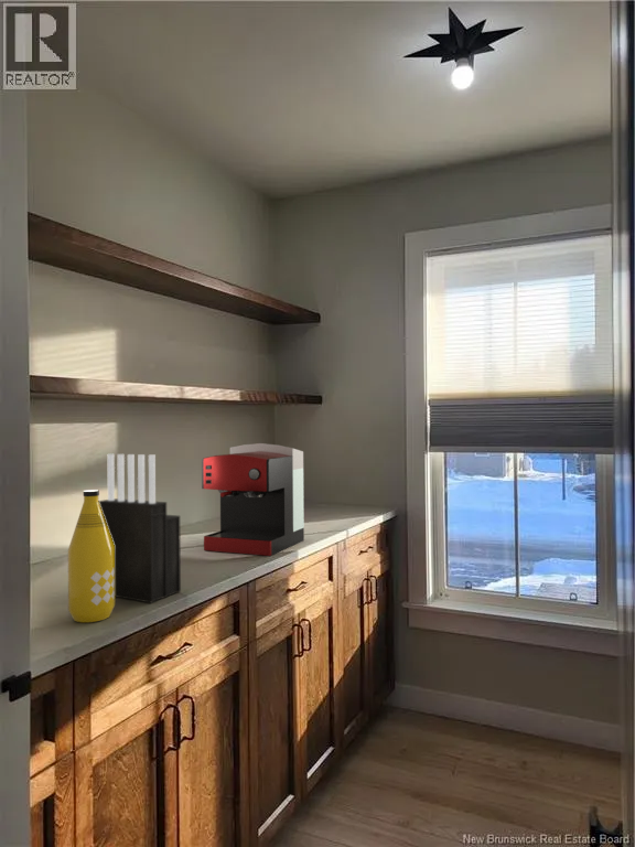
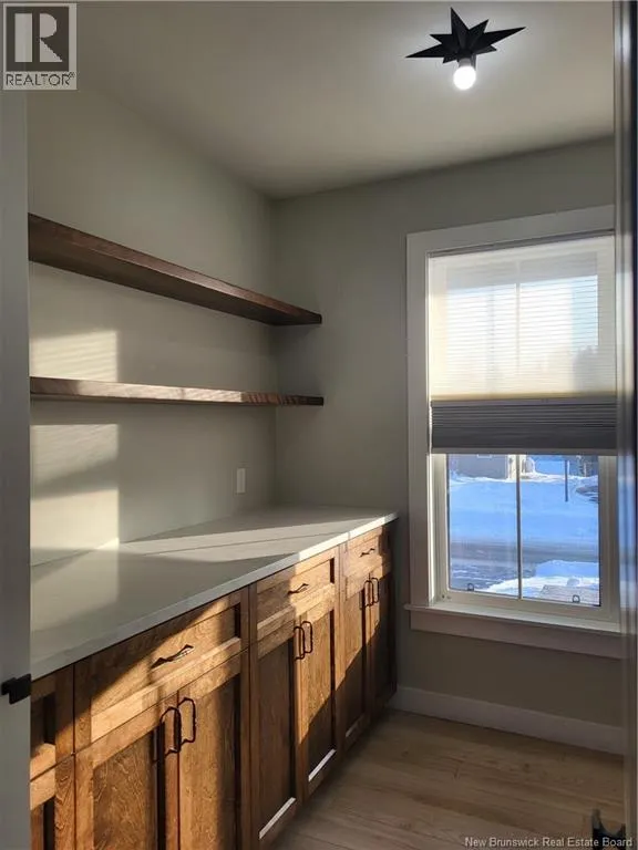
- coffee maker (249, 495)
- bottle (92, 554)
- knife block (142, 523)
